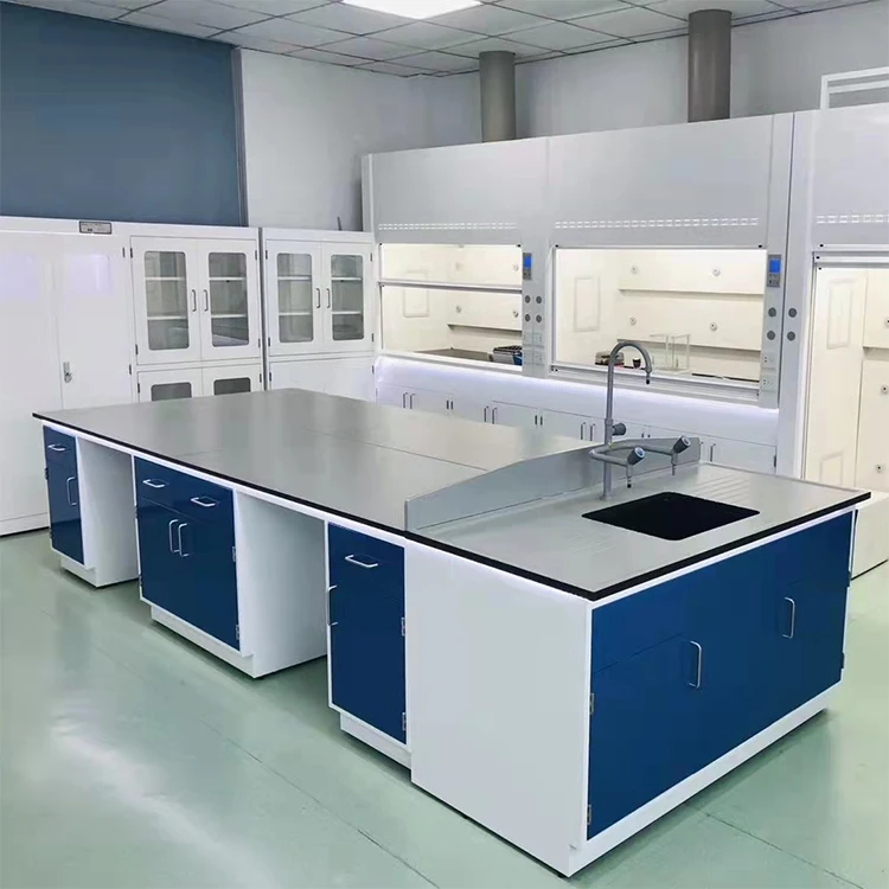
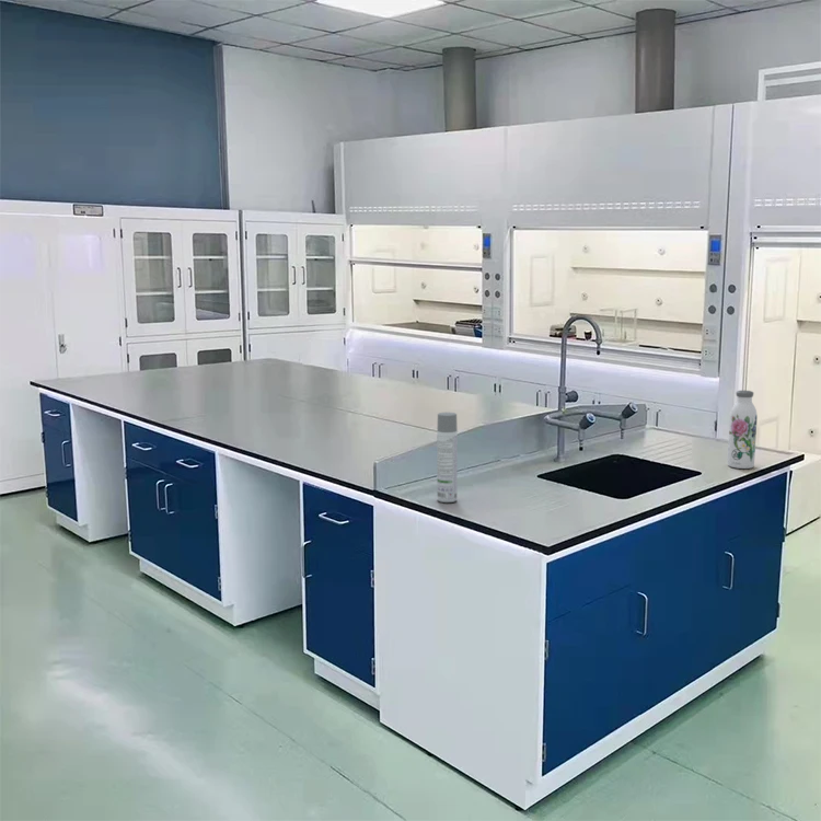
+ water bottle (742, 428)
+ spray bottle (447, 456)
